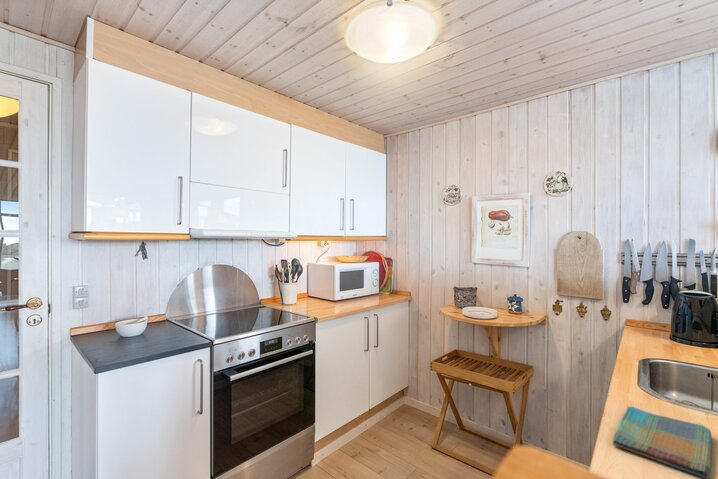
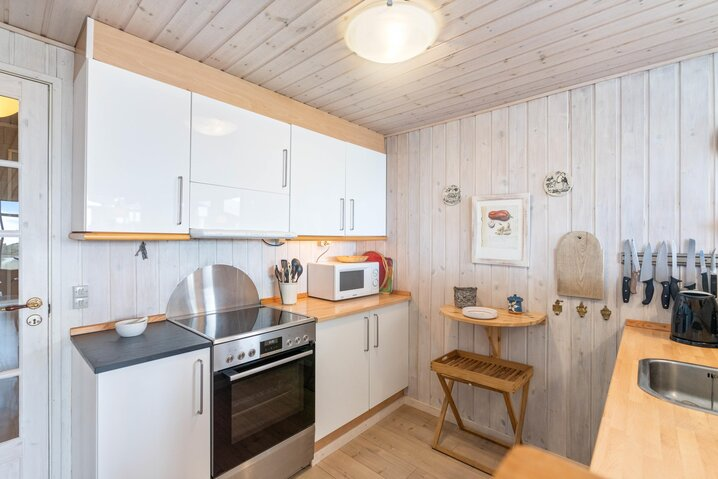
- dish towel (662, 436)
